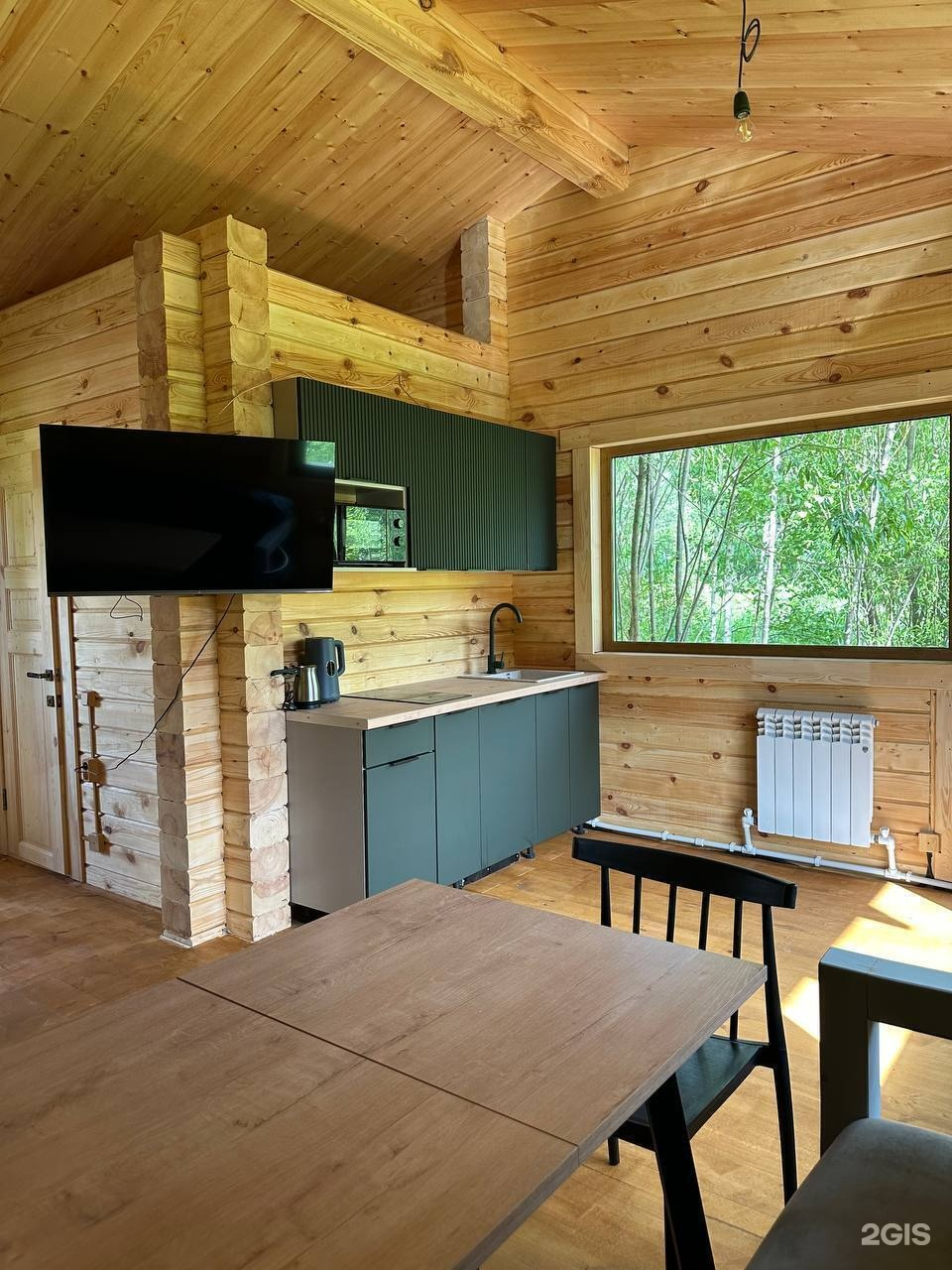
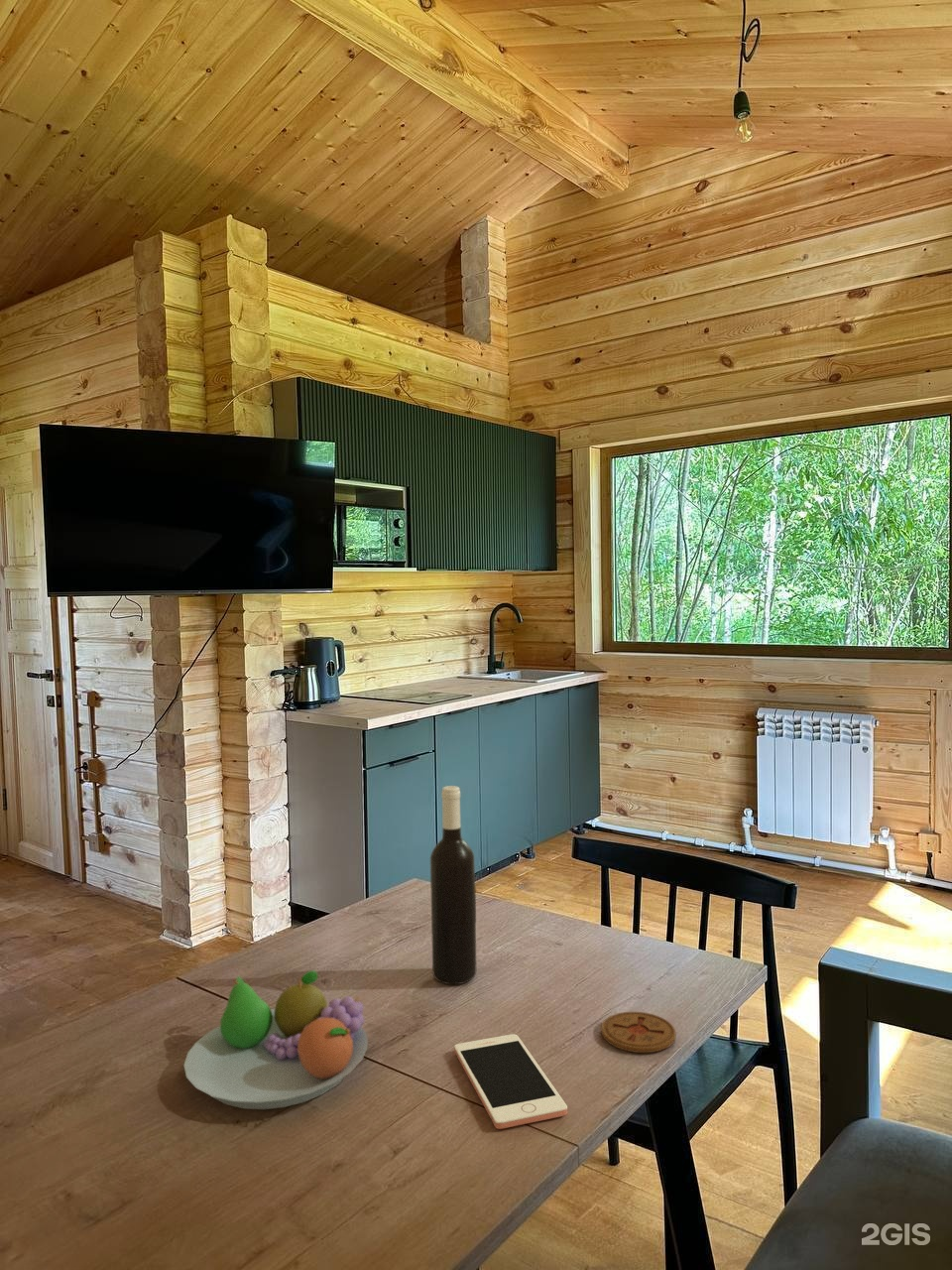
+ wine bottle (452, 882)
+ fruit bowl (277, 1029)
+ cell phone (507, 1077)
+ coaster (638, 1031)
